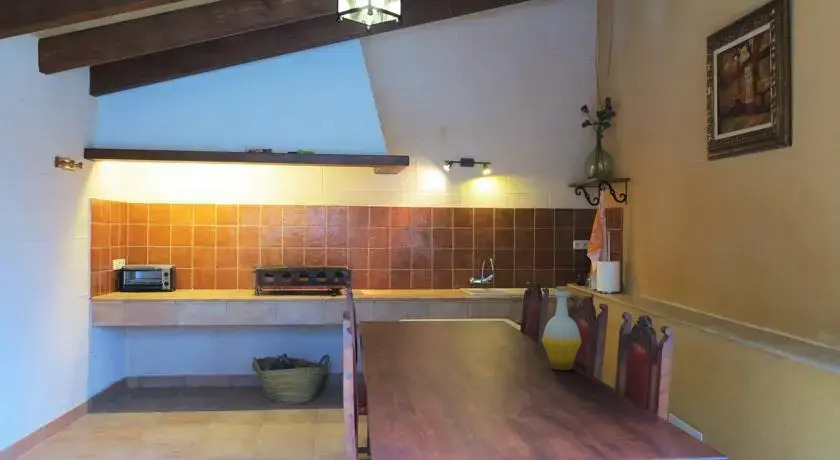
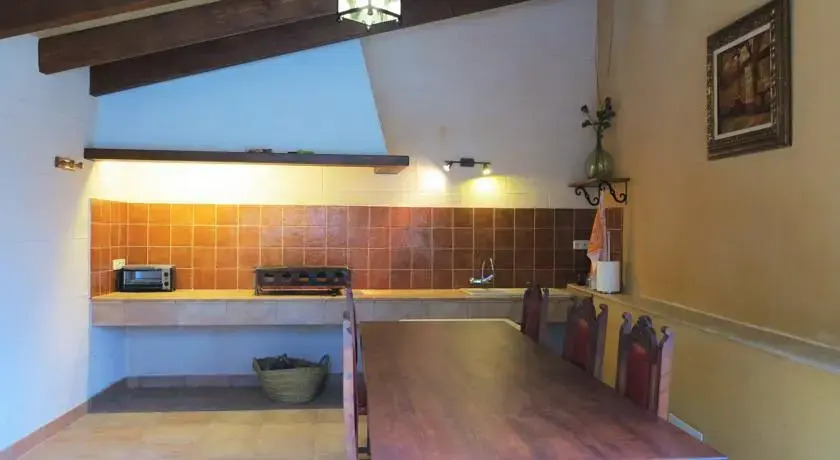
- bottle (561, 327)
